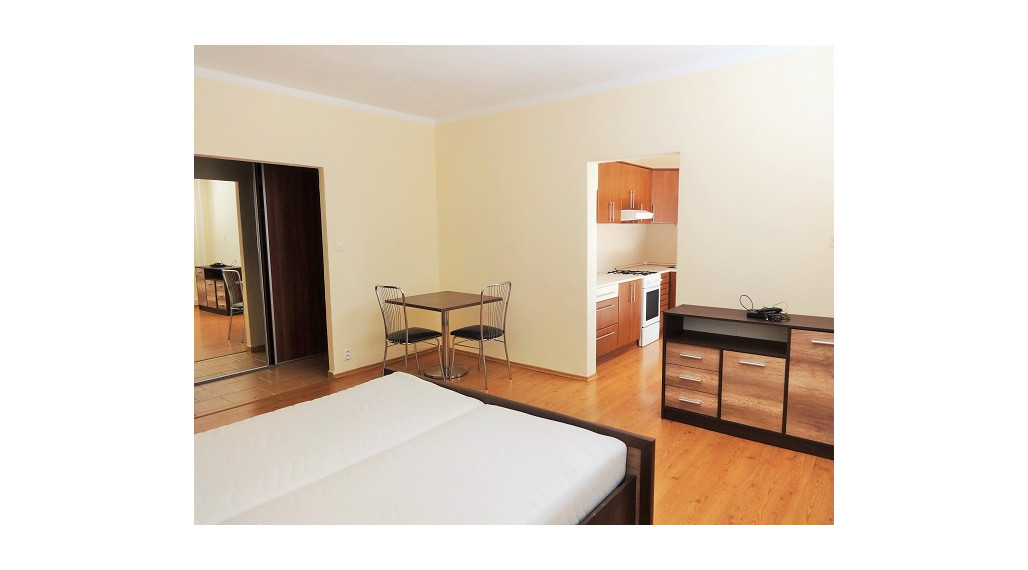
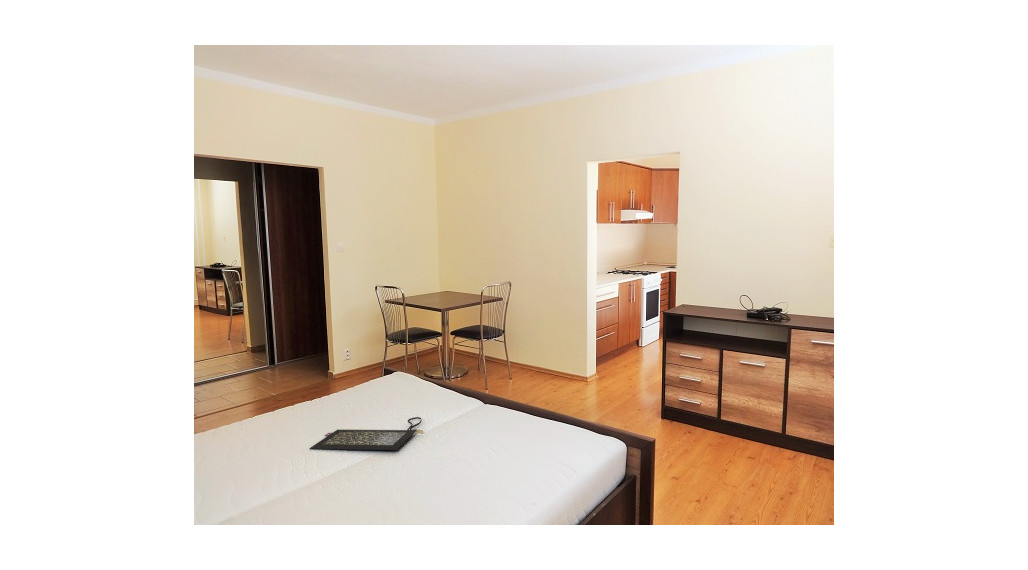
+ clutch bag (370, 437)
